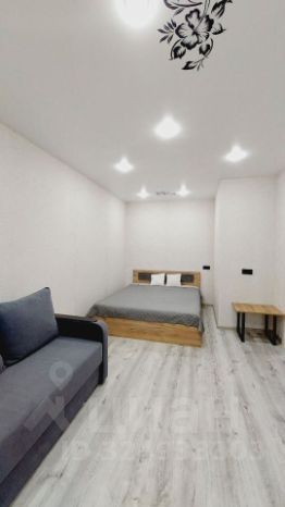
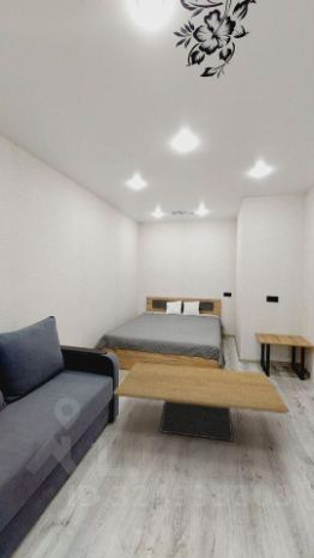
+ coffee table (195, 404)
